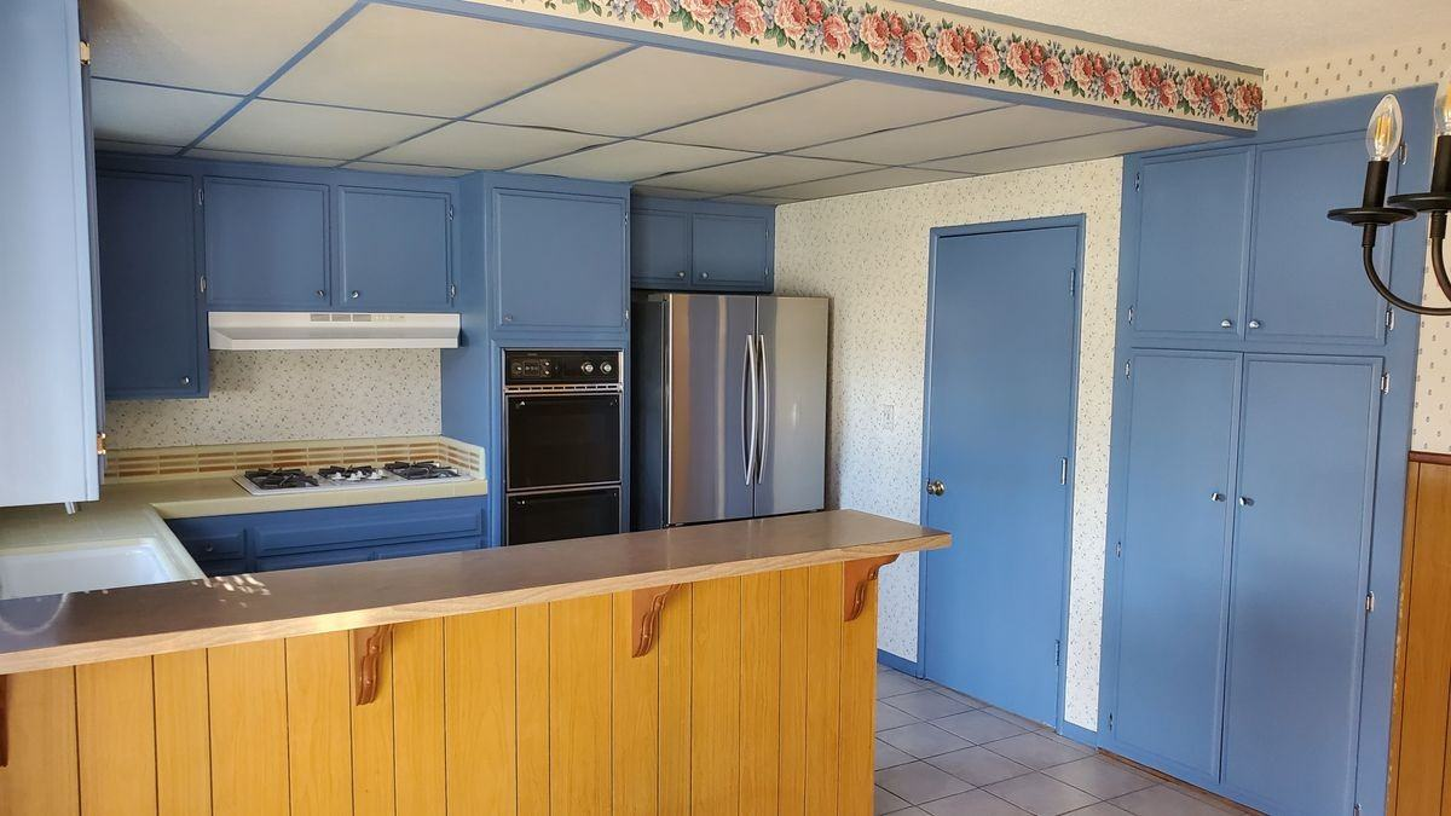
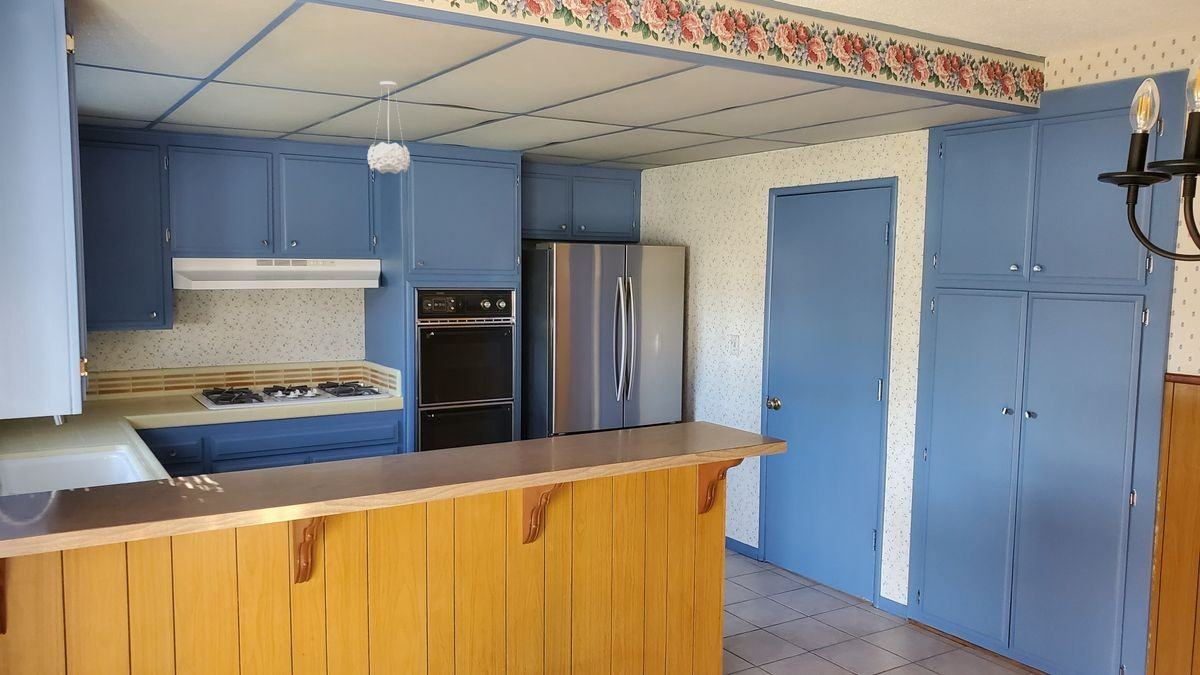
+ pendant light (388, 127)
